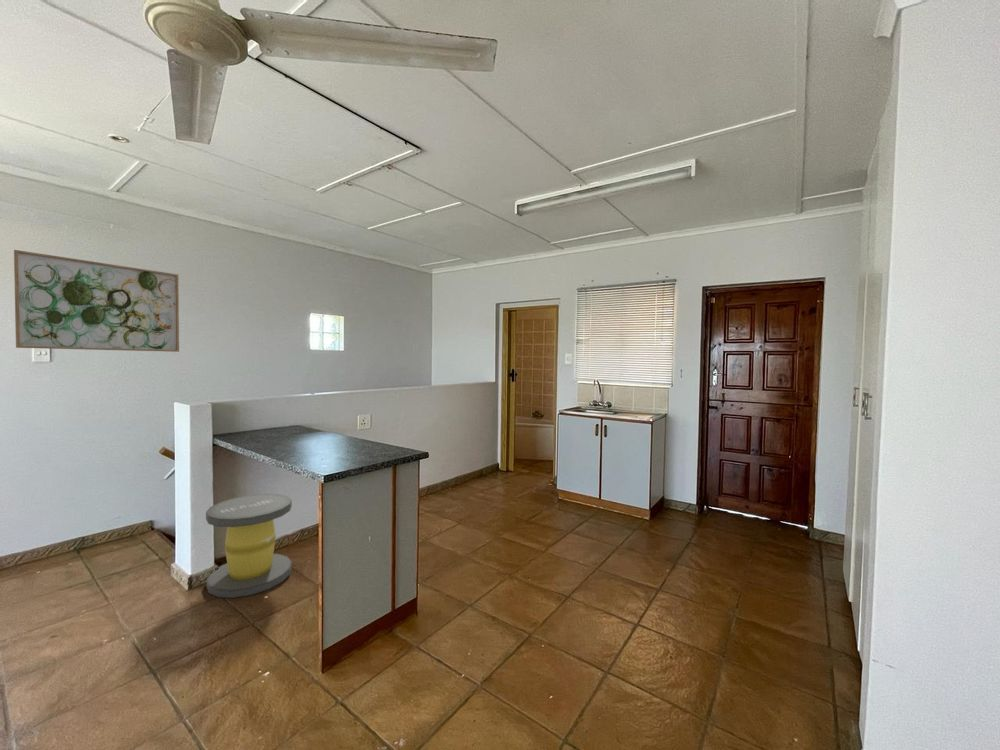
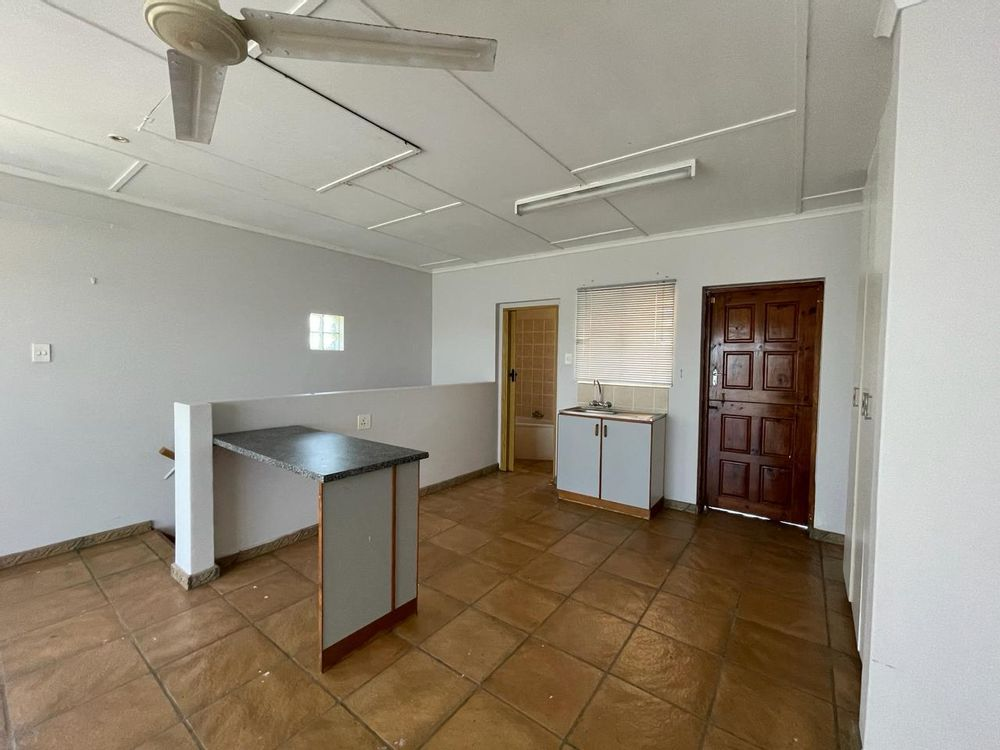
- stool (250, 541)
- wall art (106, 307)
